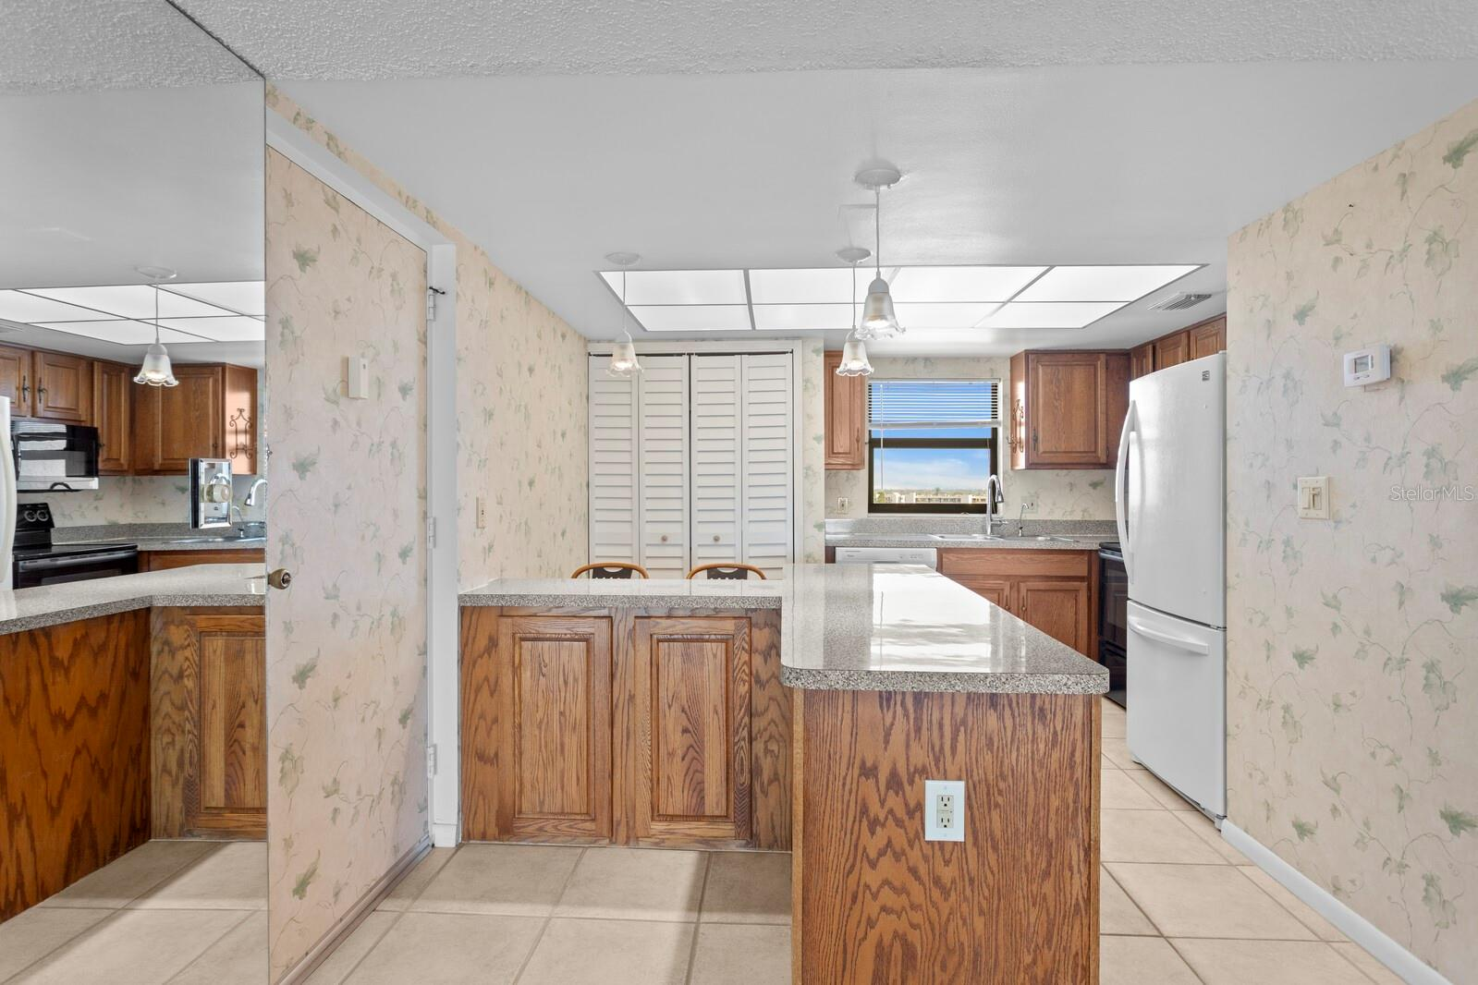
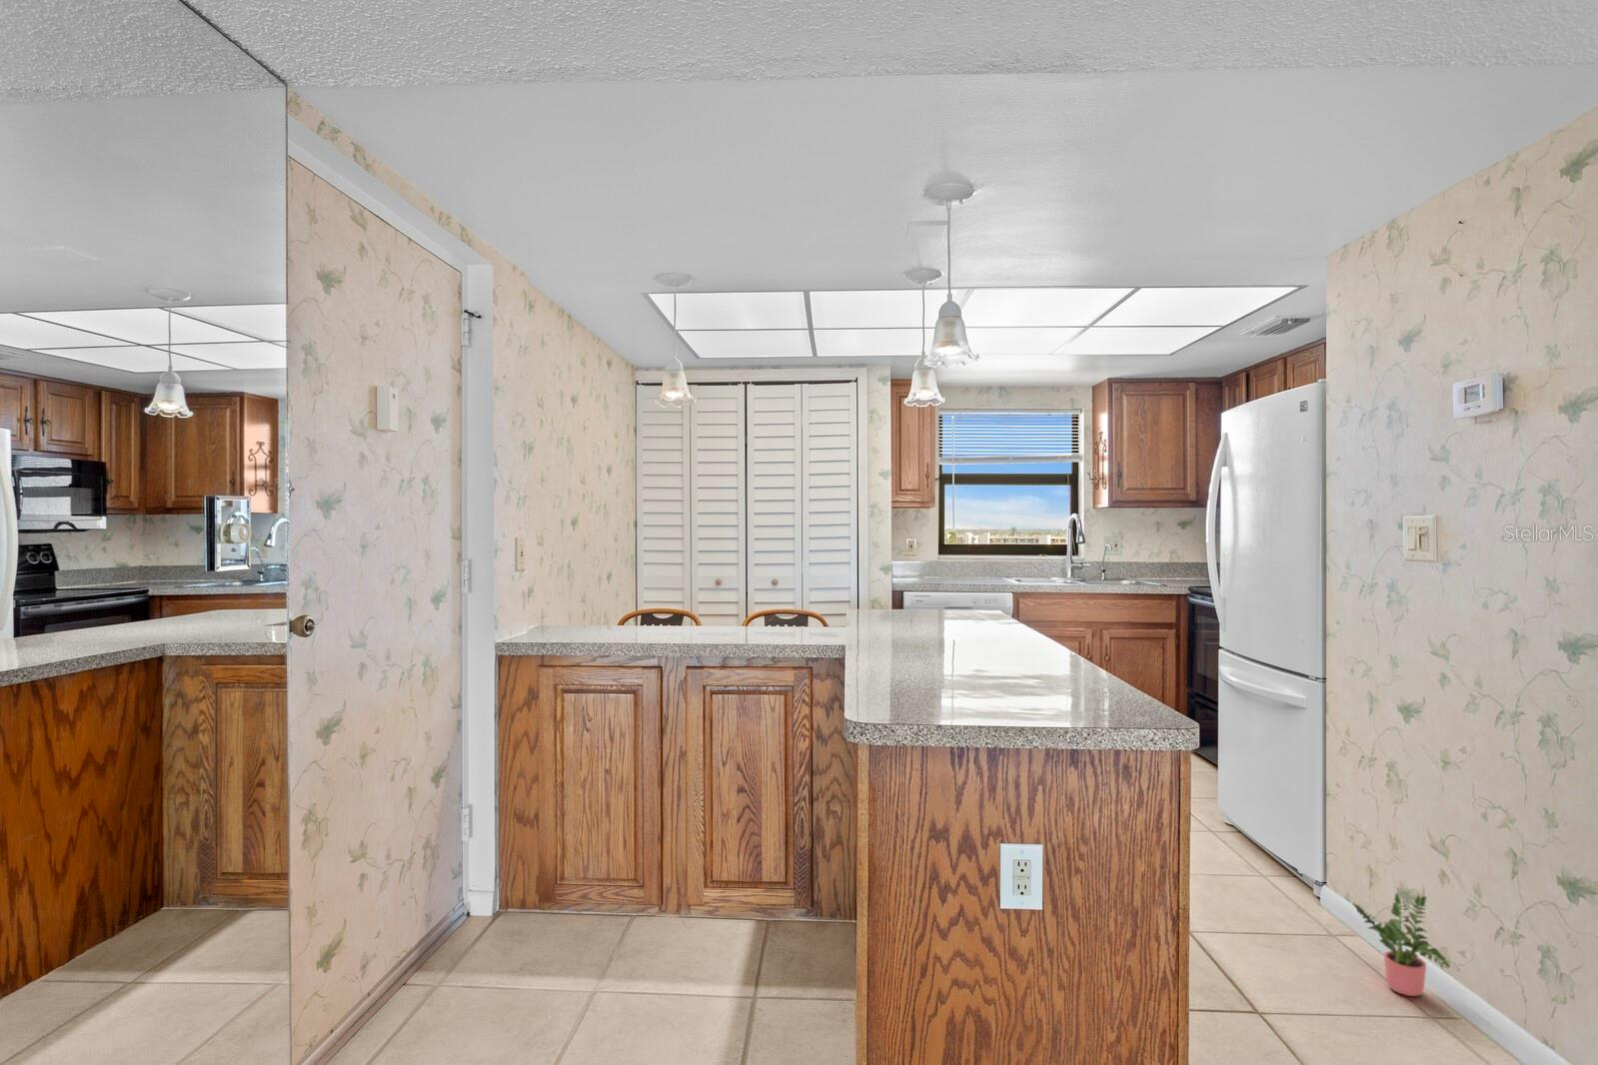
+ potted plant (1405, 949)
